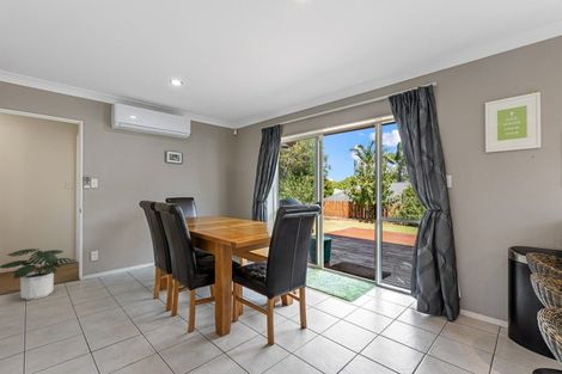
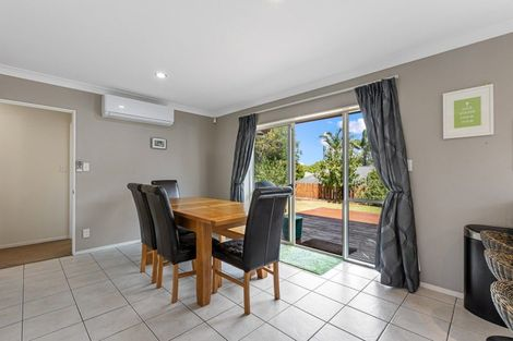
- potted plant (39, 272)
